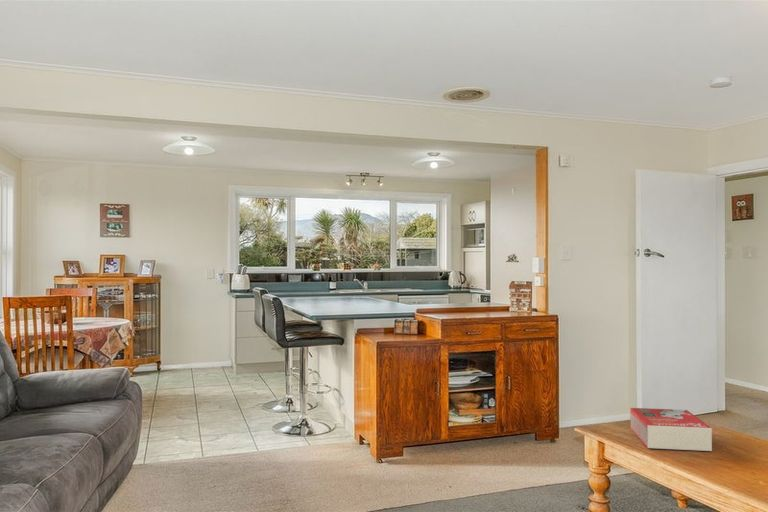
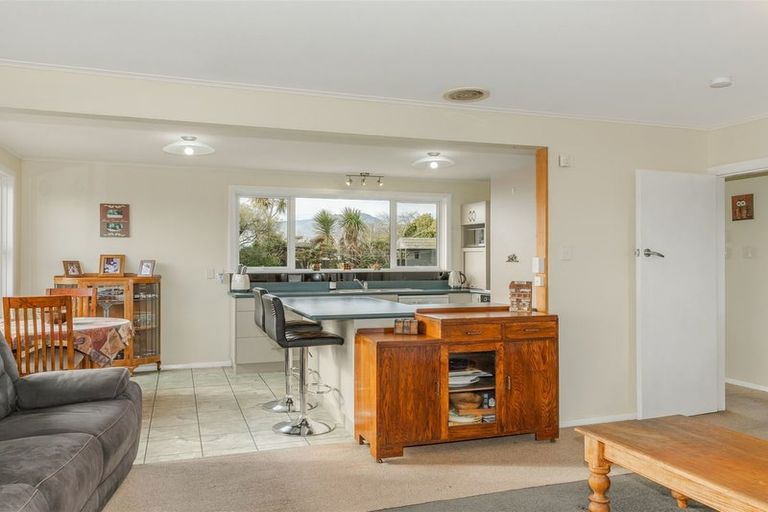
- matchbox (668, 428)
